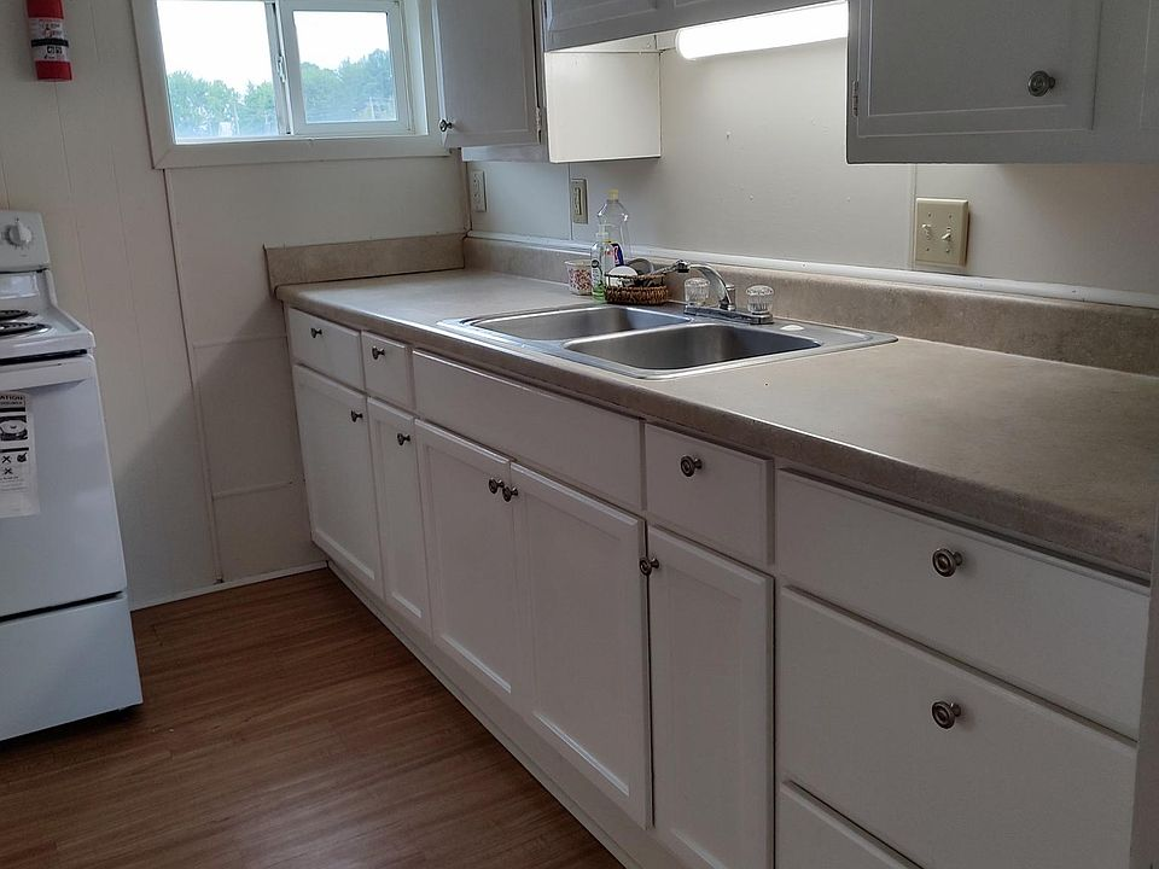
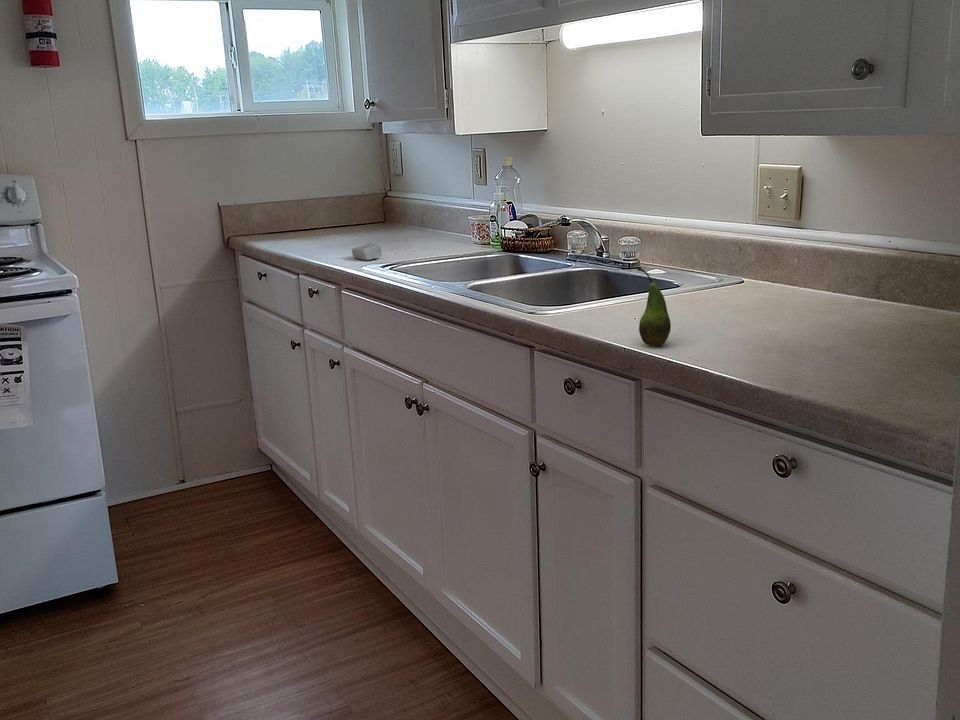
+ soap bar (366, 250)
+ fruit (654, 306)
